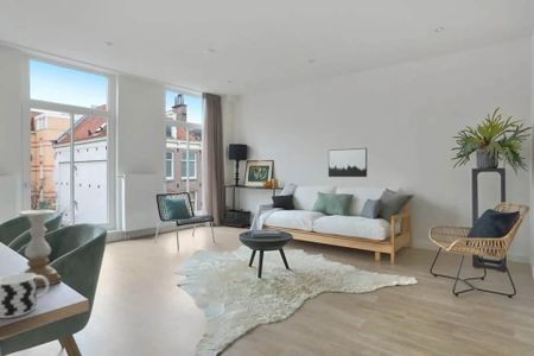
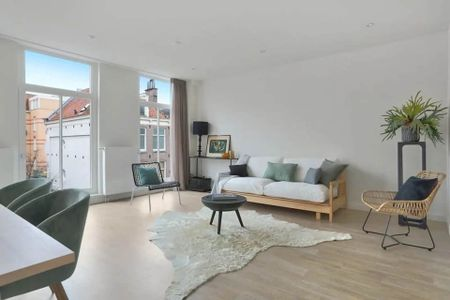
- candle holder (38, 247)
- wall art (347, 163)
- cup (23, 292)
